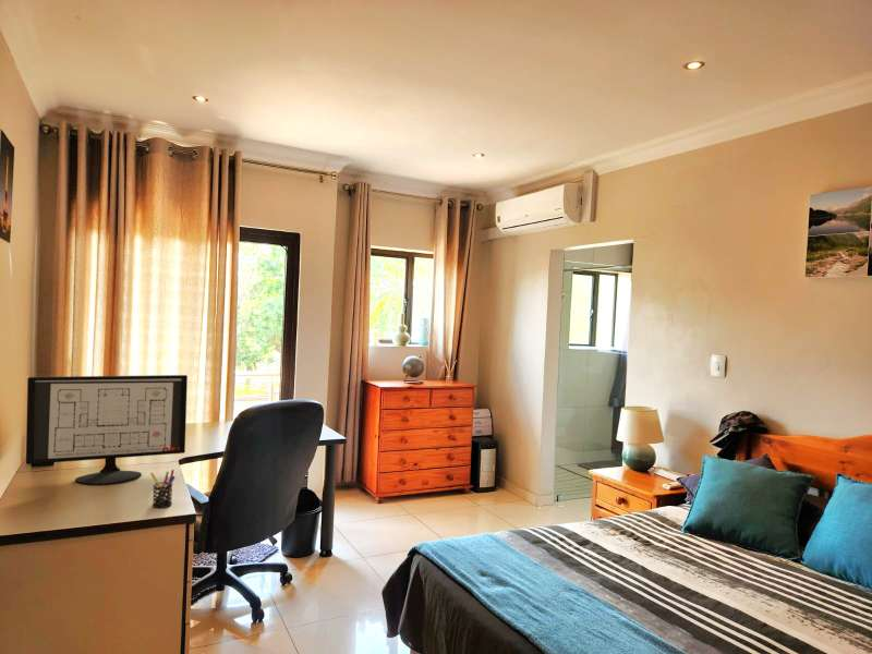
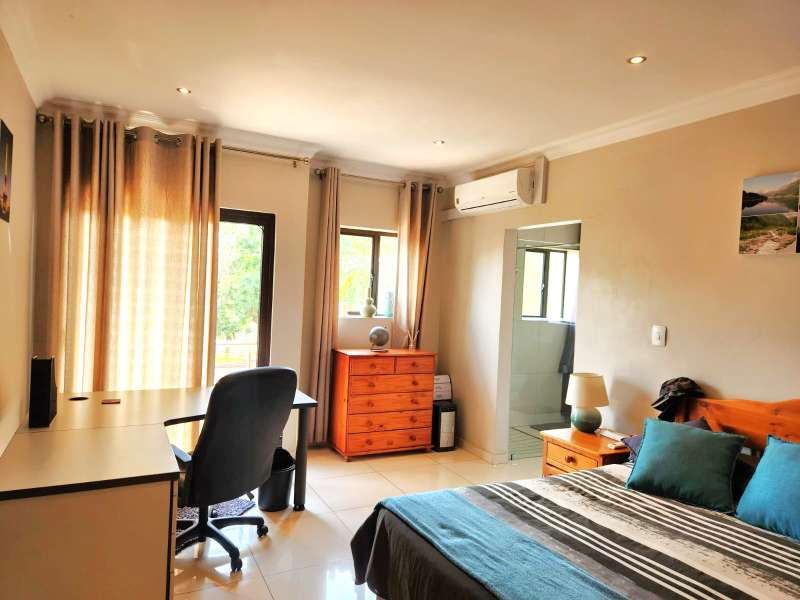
- pen holder (164, 486)
- computer monitor (109, 428)
